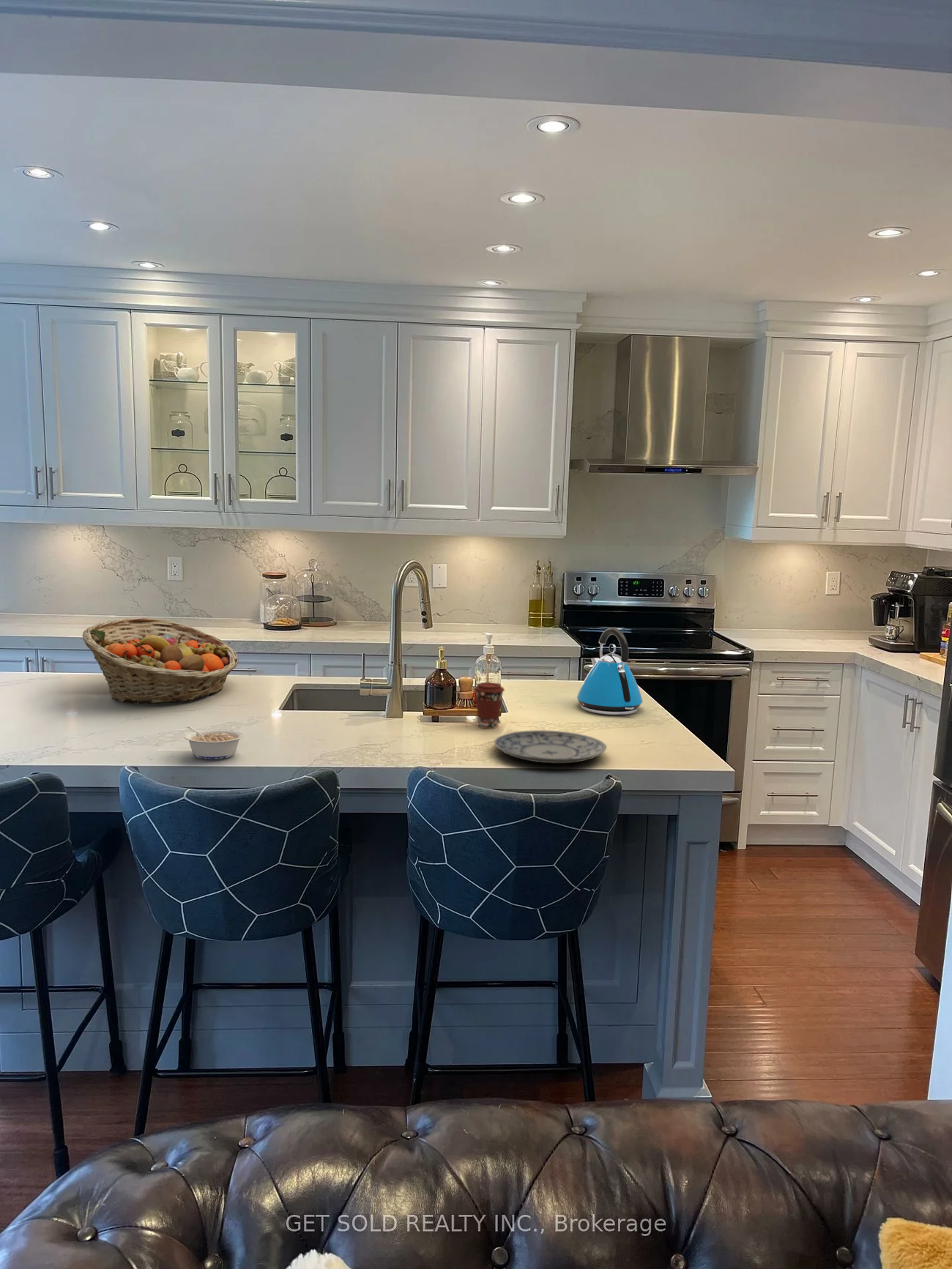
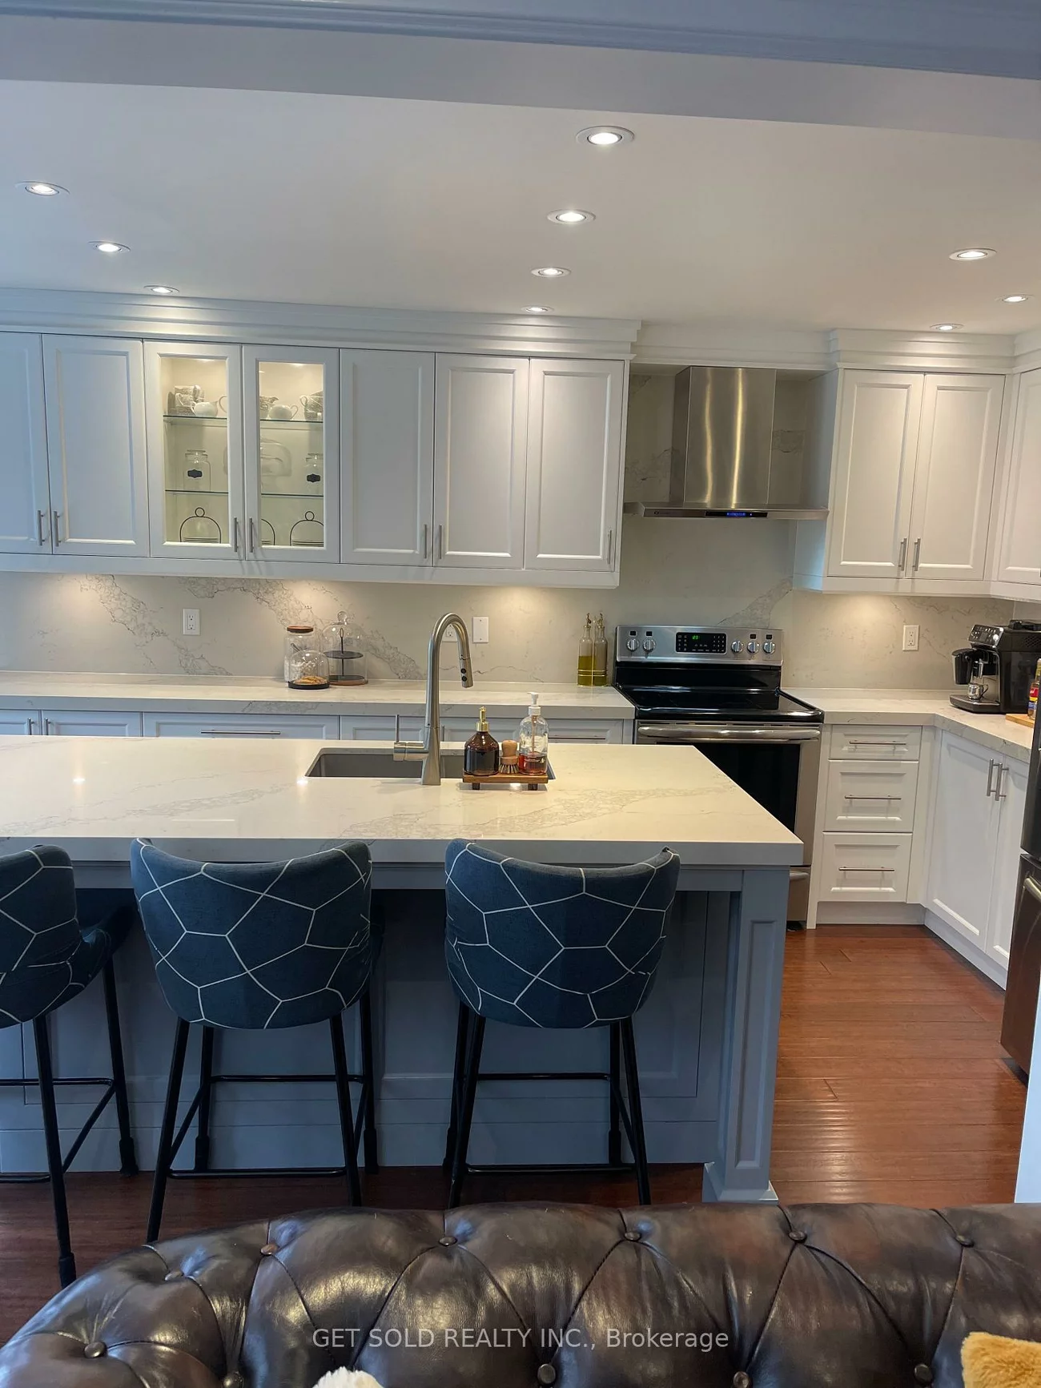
- kettle (612, 669)
- plate (549, 749)
- legume (212, 743)
- fruit basket (163, 658)
- coffee cup (488, 706)
